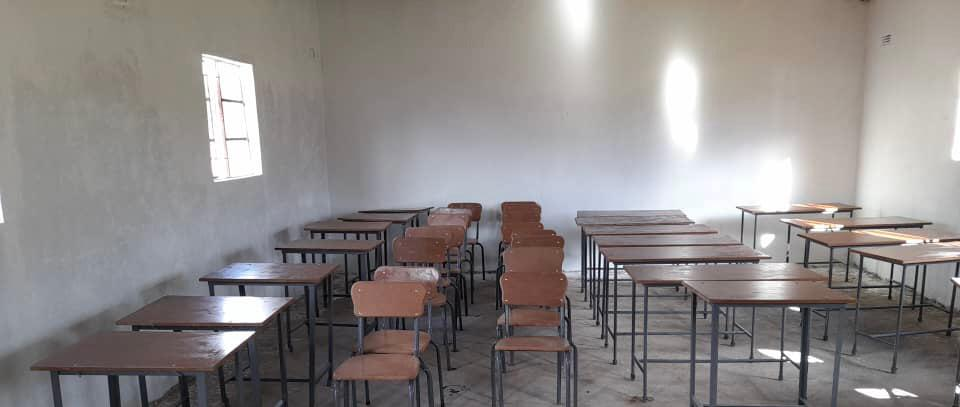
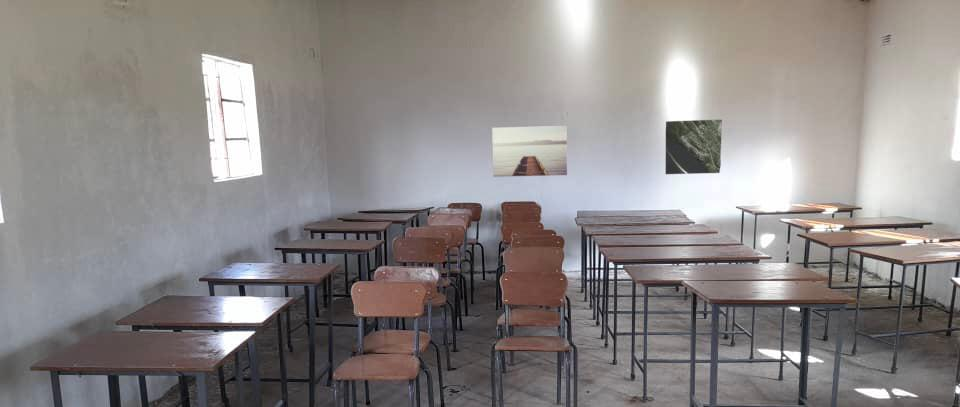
+ wall art (529, 151)
+ map (693, 147)
